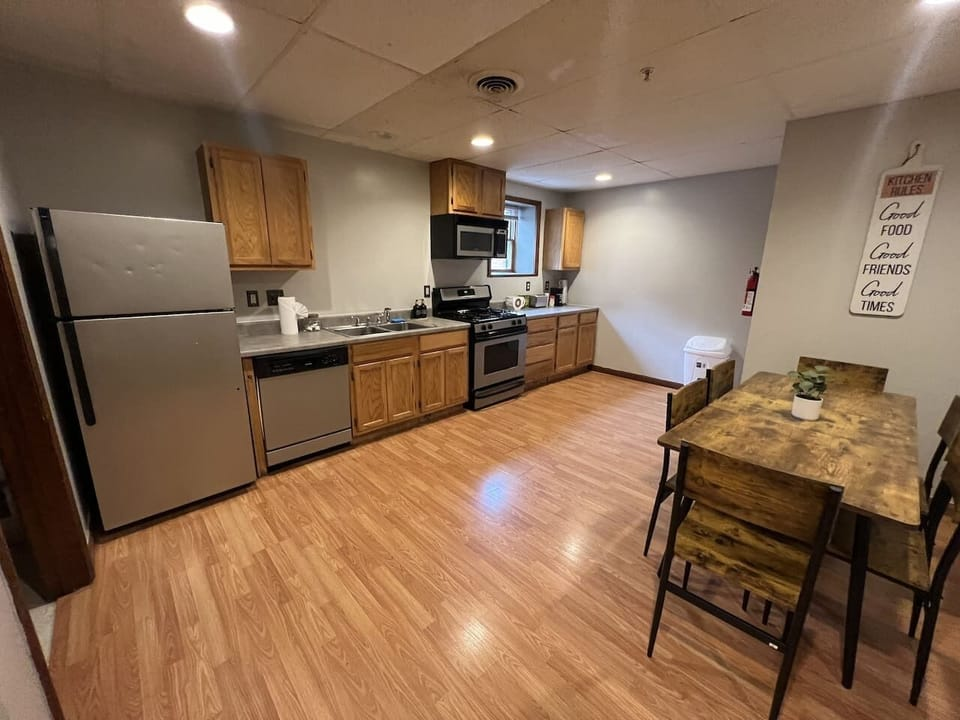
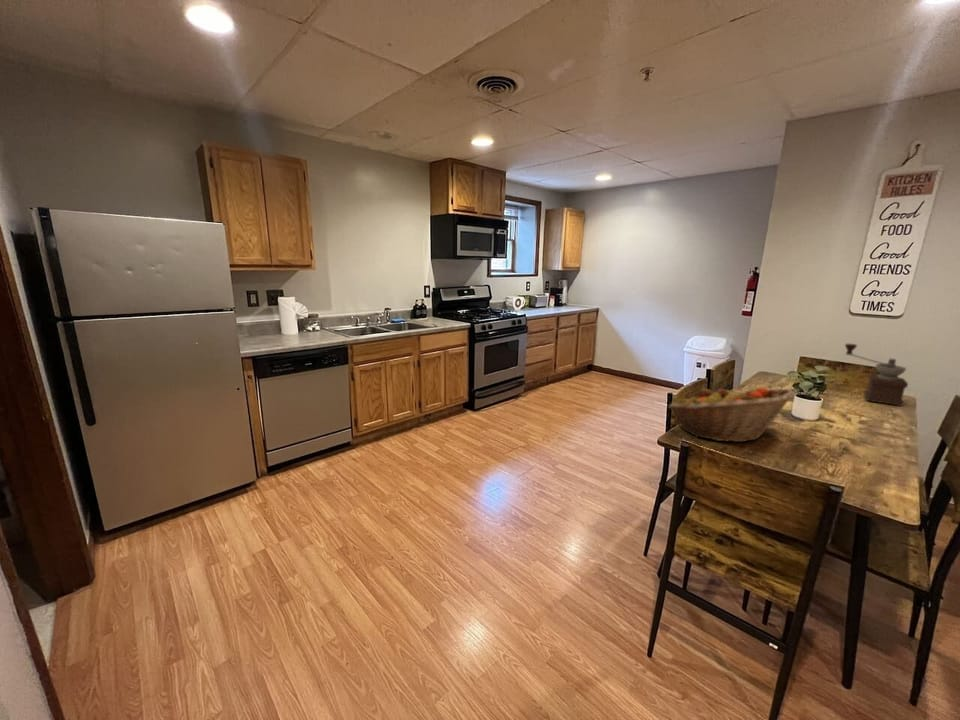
+ coffee grinder (871, 374)
+ fruit basket (728, 407)
